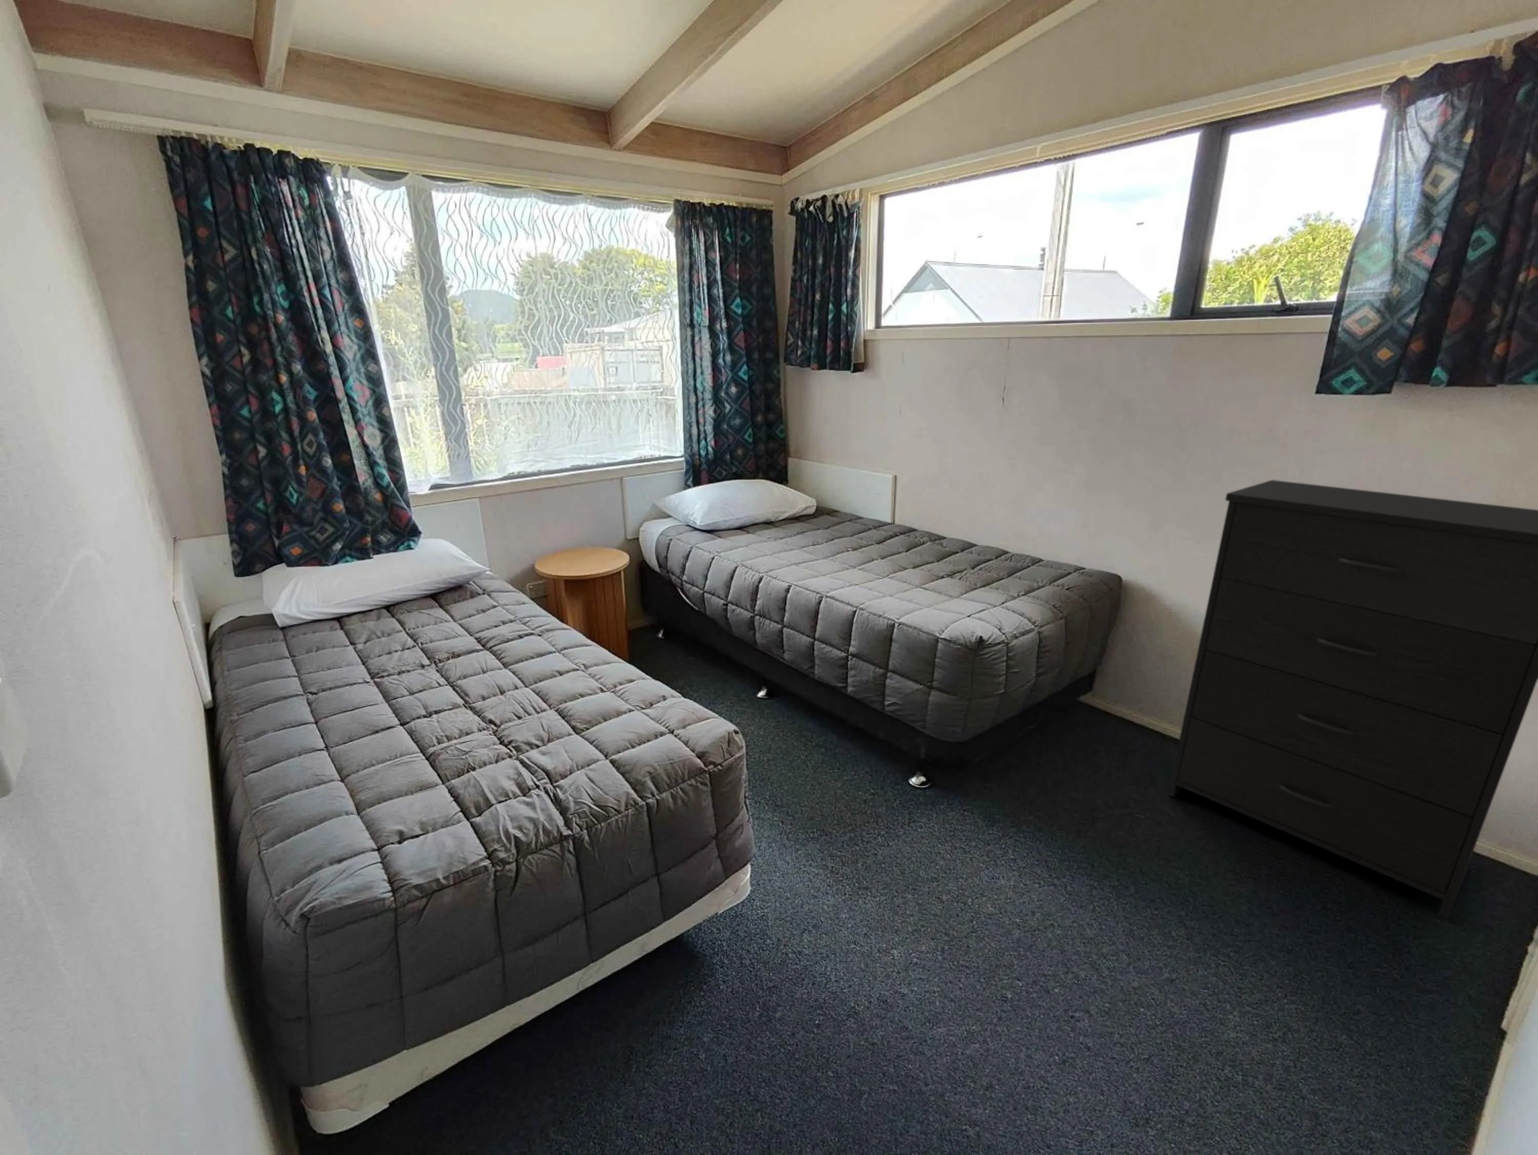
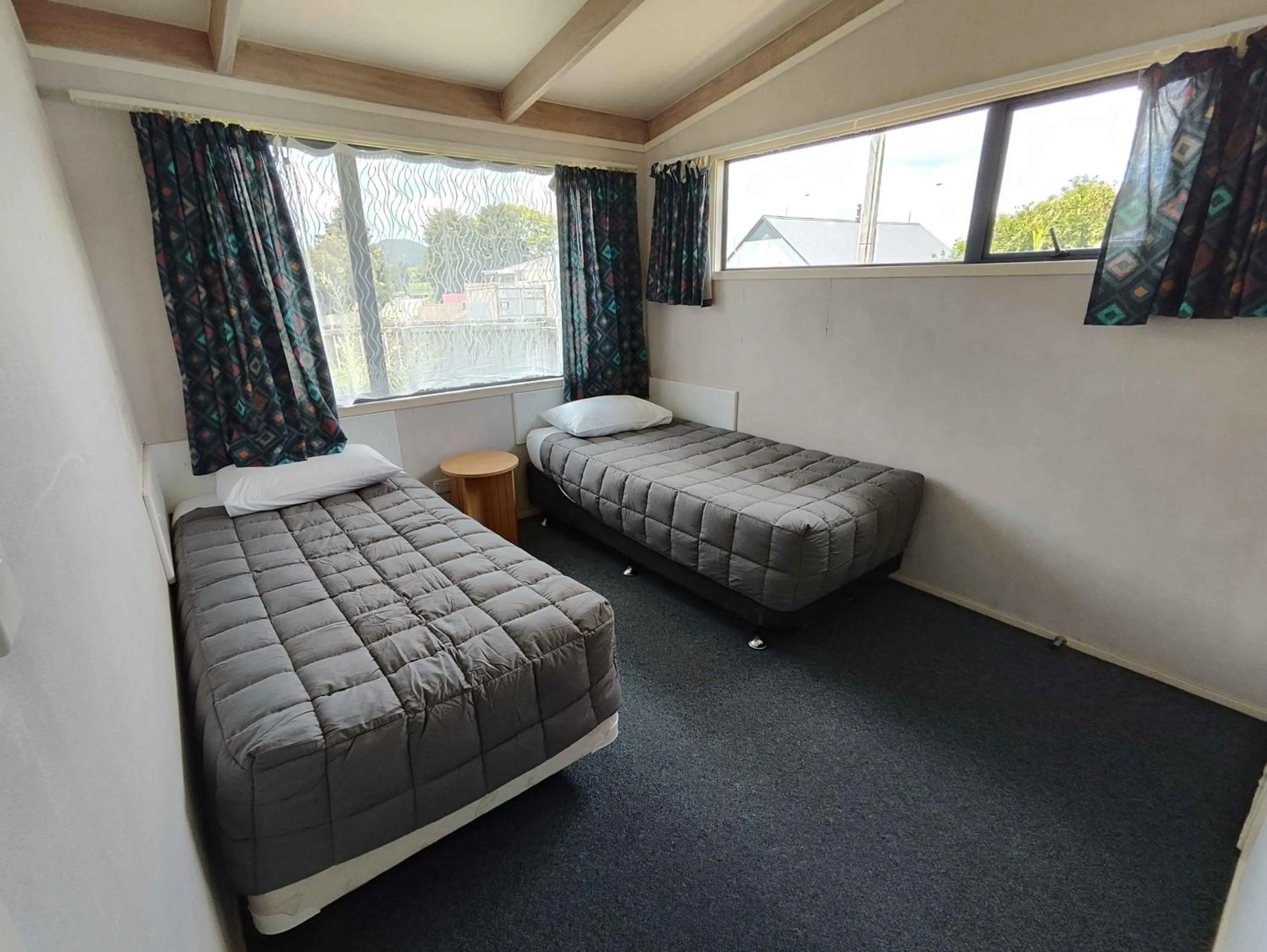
- dresser (1350, 677)
